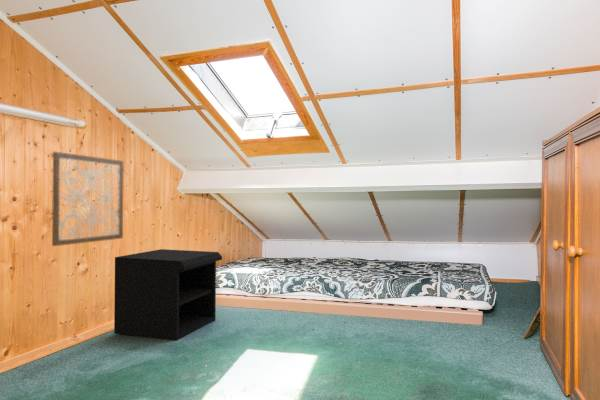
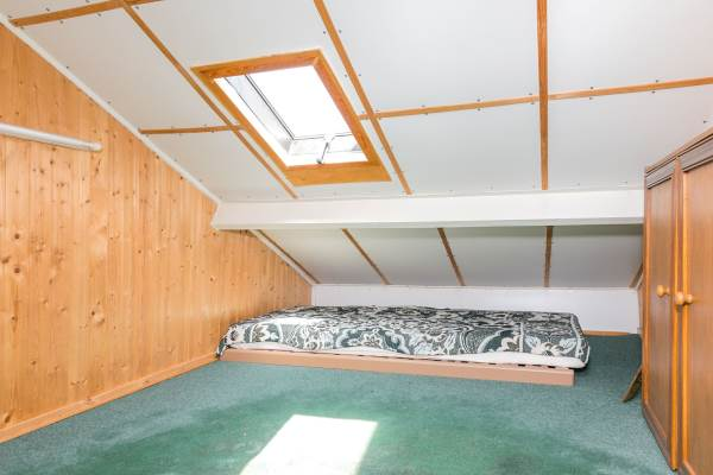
- nightstand (171, 290)
- wall art (88, 198)
